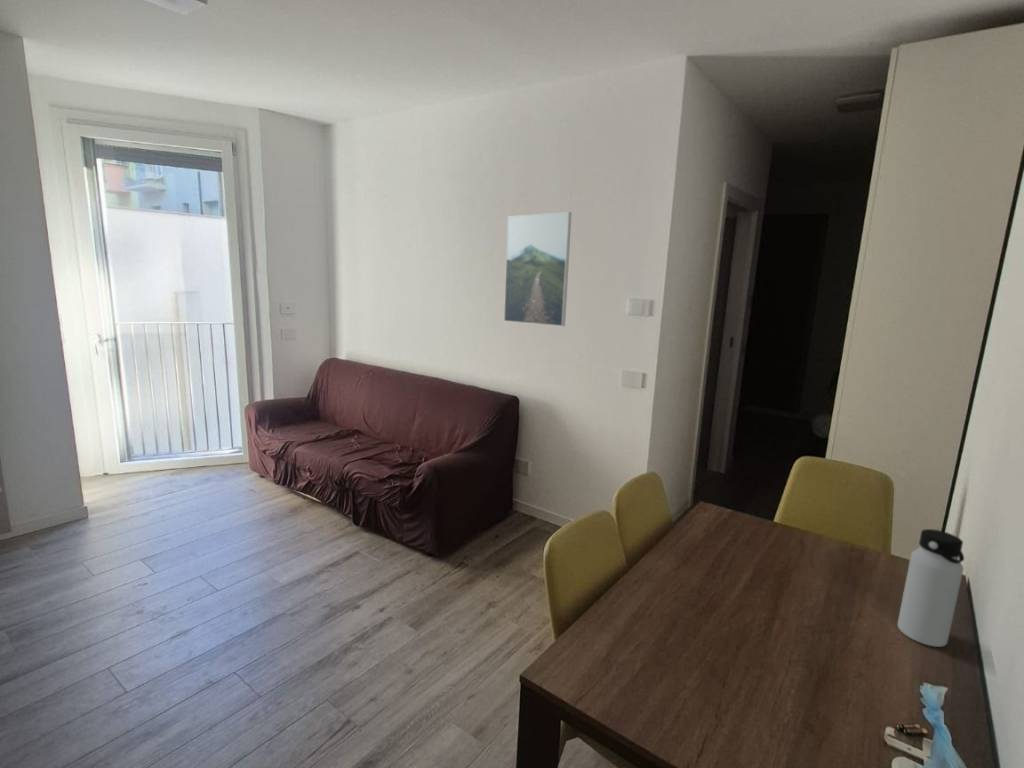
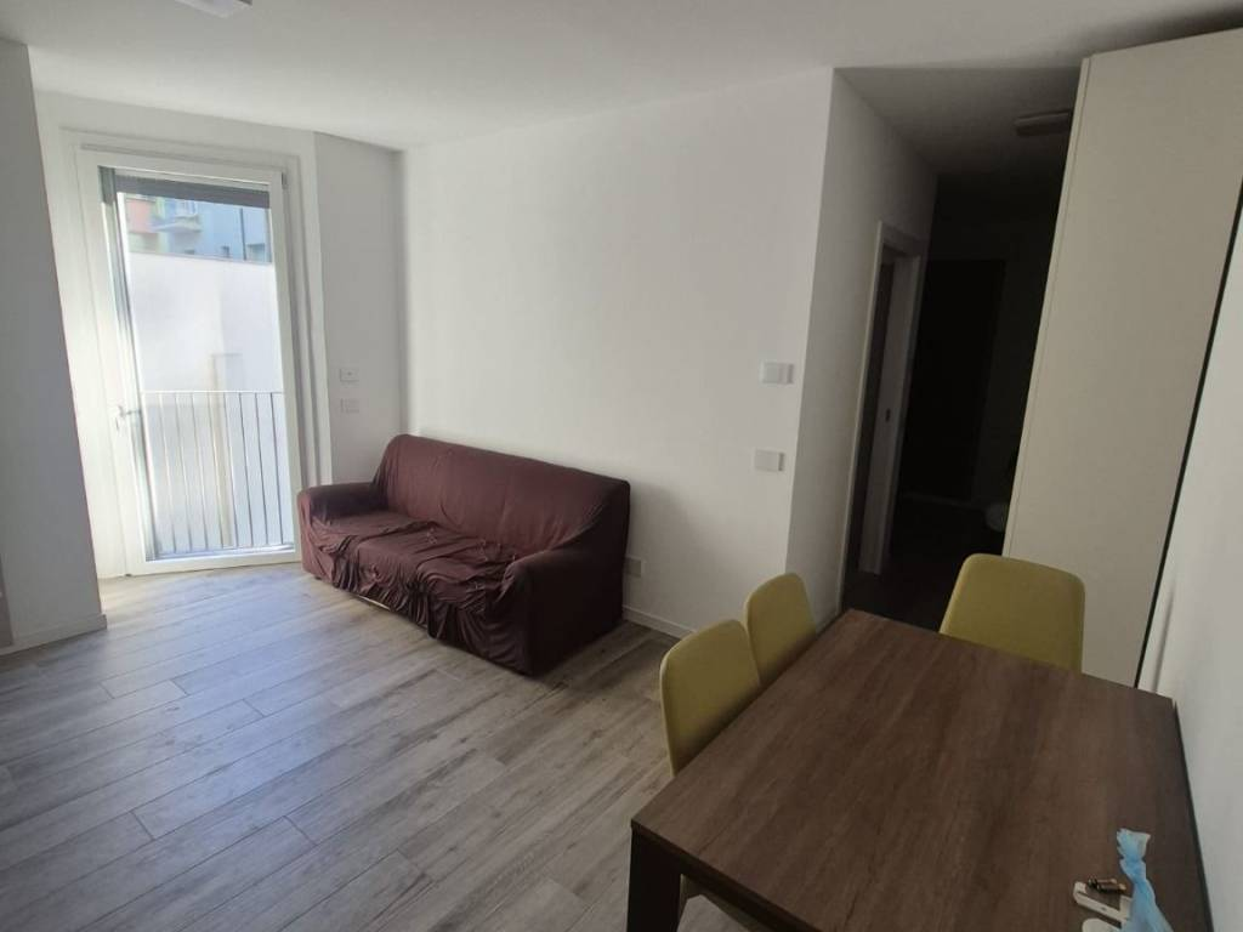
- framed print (535, 270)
- water bottle (931, 585)
